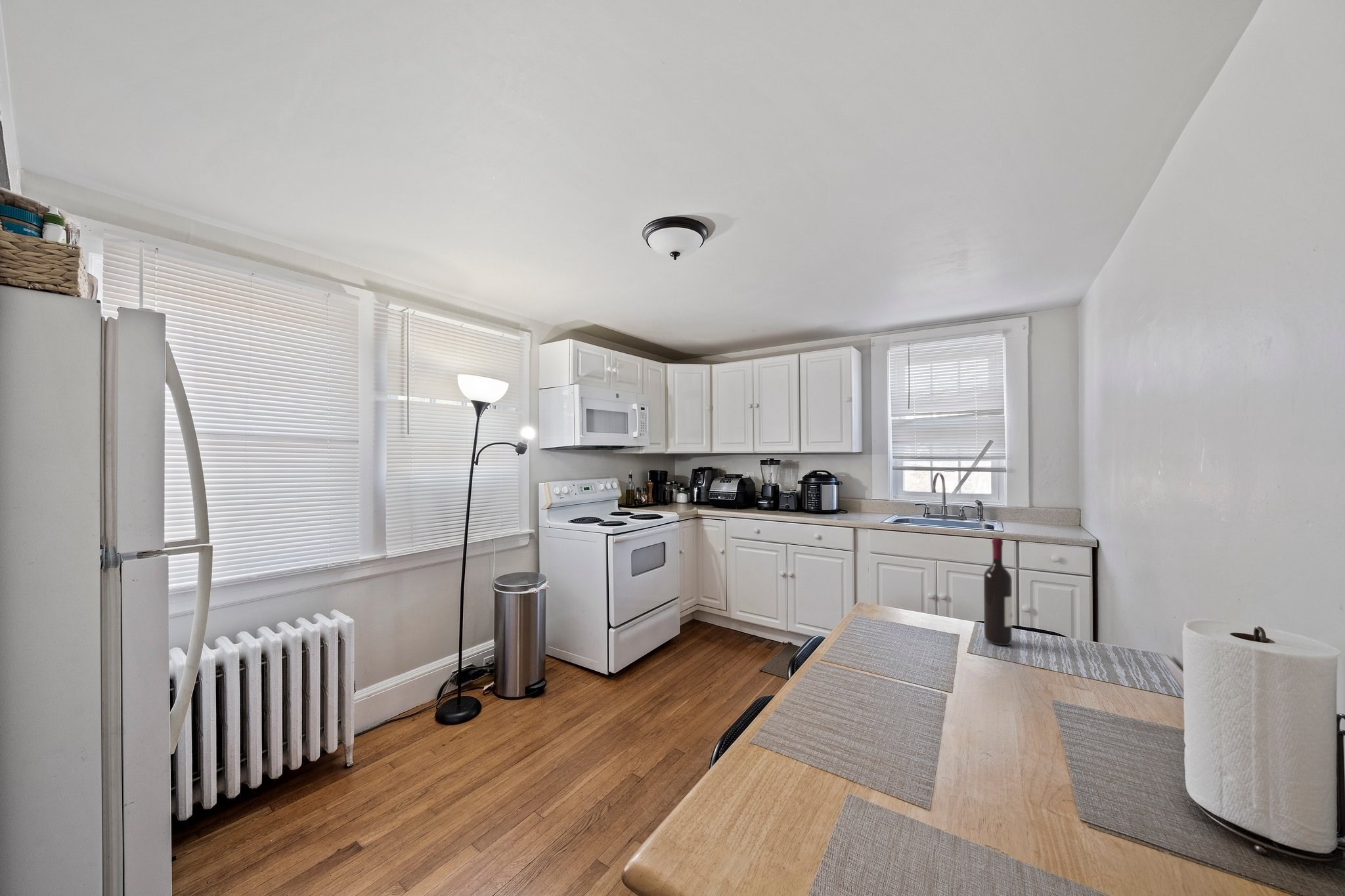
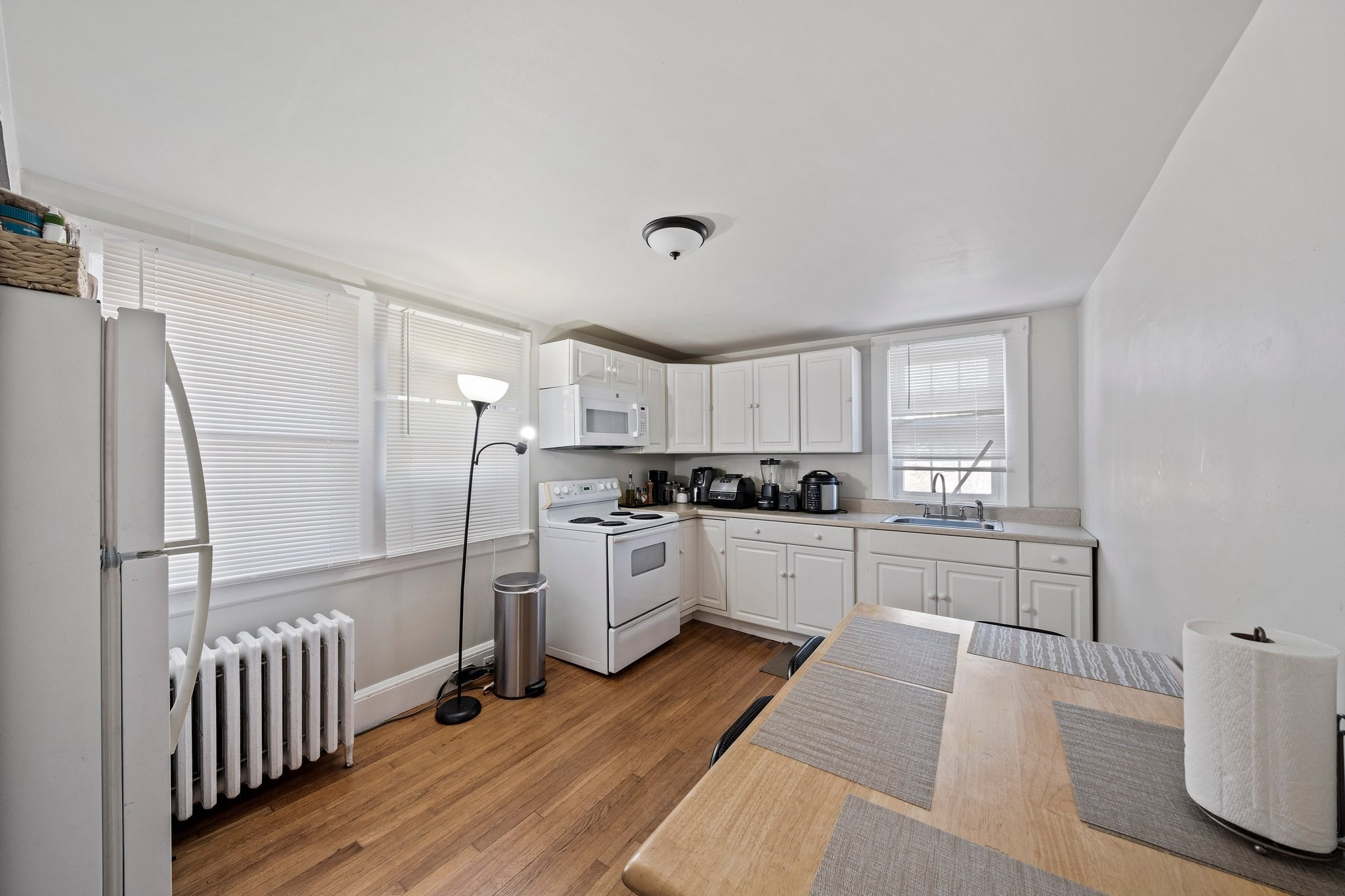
- wine bottle (998, 589)
